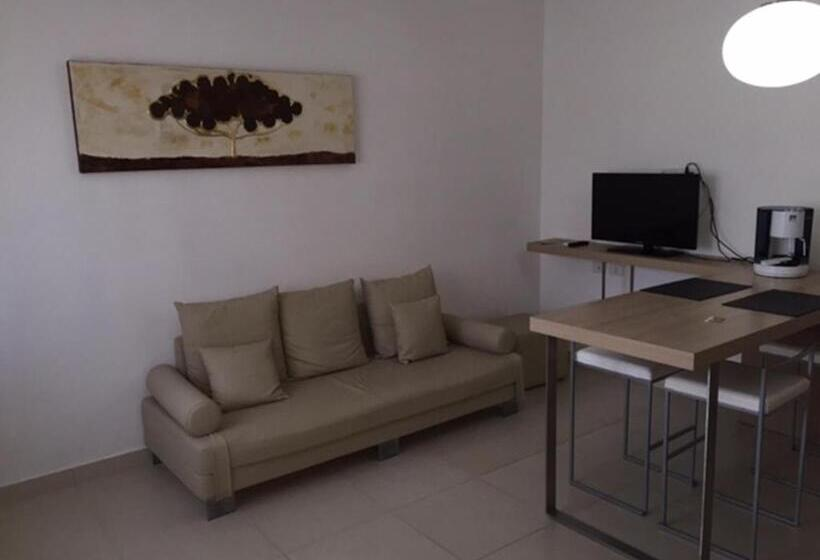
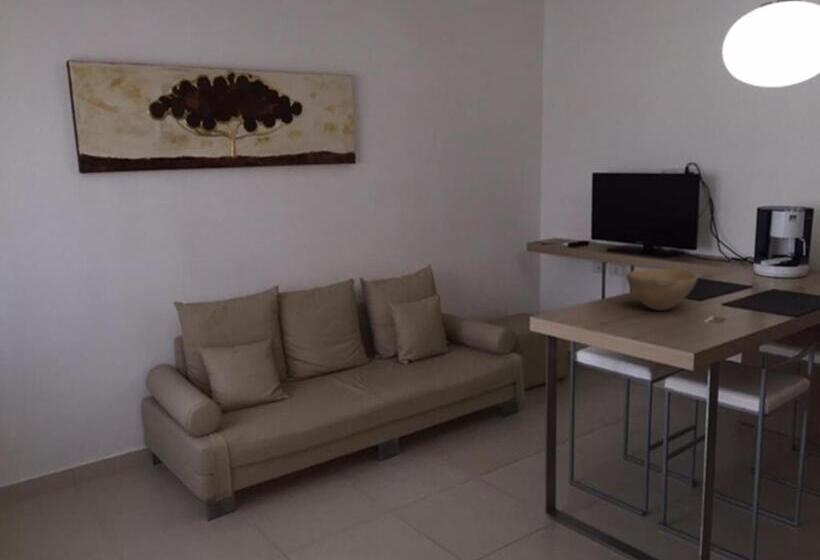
+ bowl (660, 291)
